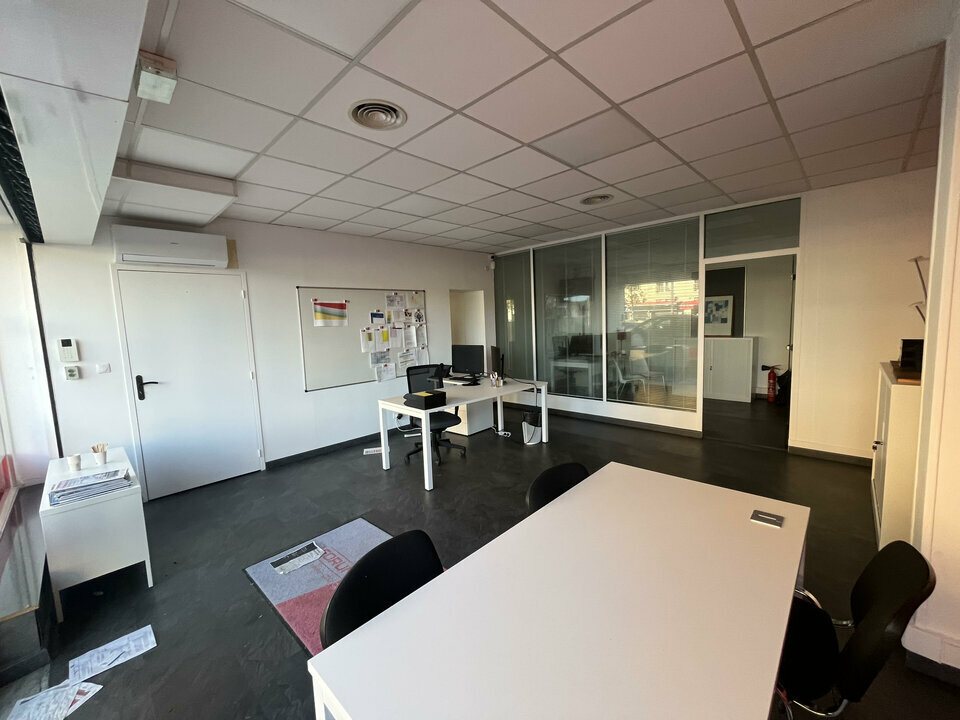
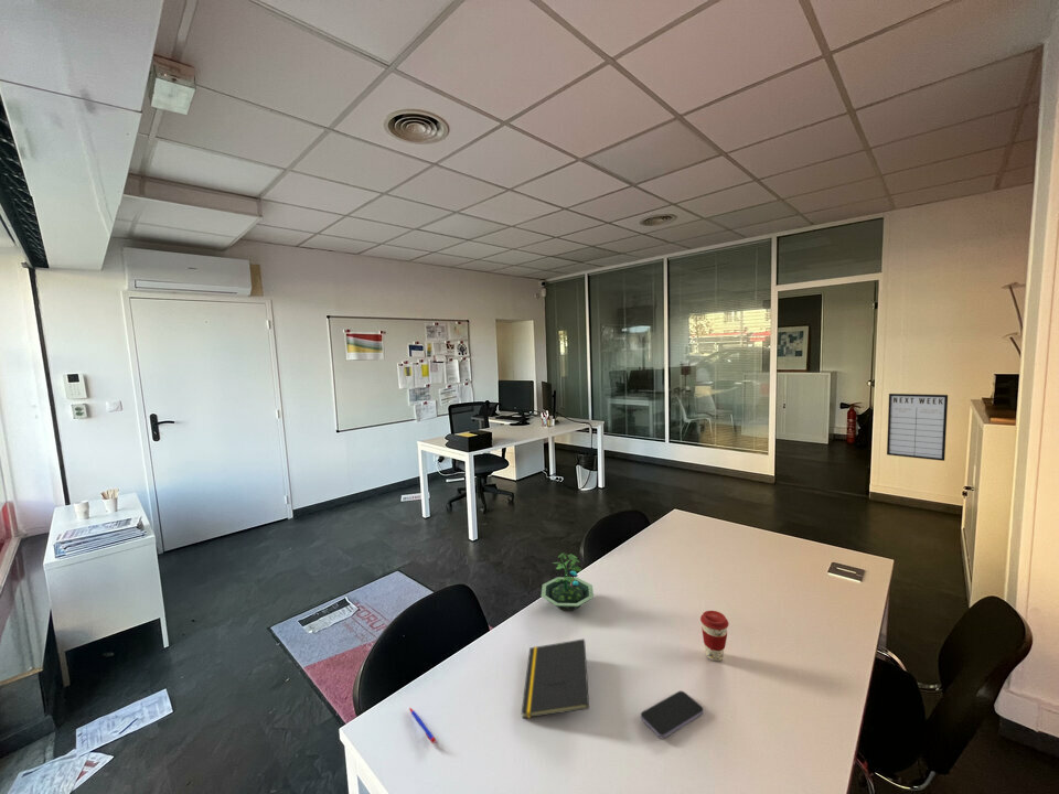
+ coffee cup (714, 635)
+ terrarium (566, 562)
+ pen (421, 723)
+ notepad (556, 675)
+ smartphone (672, 712)
+ writing board (916, 426)
